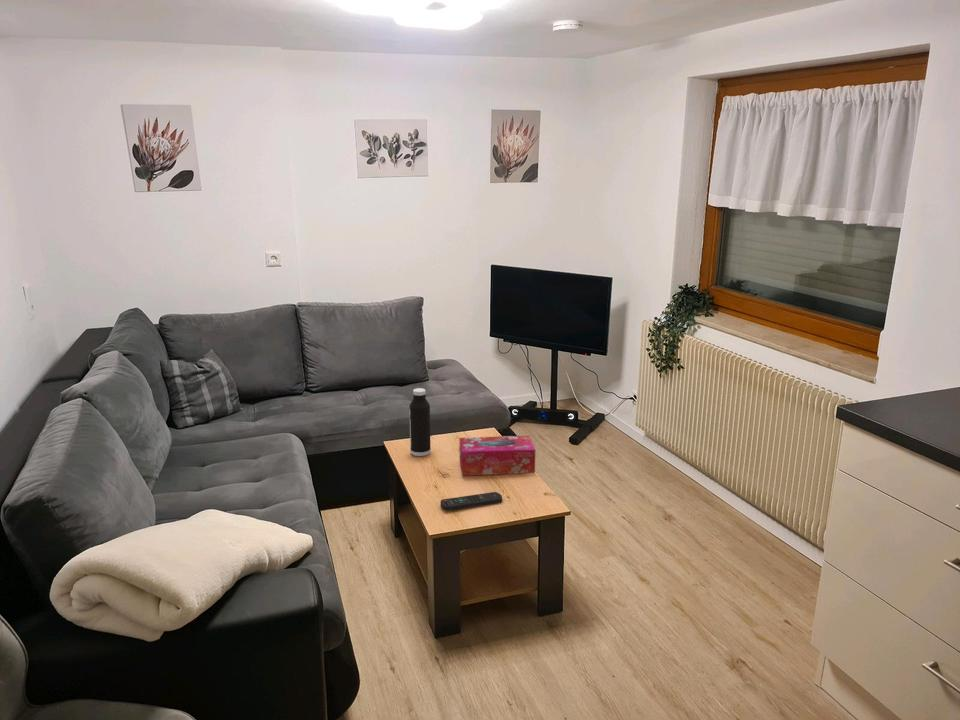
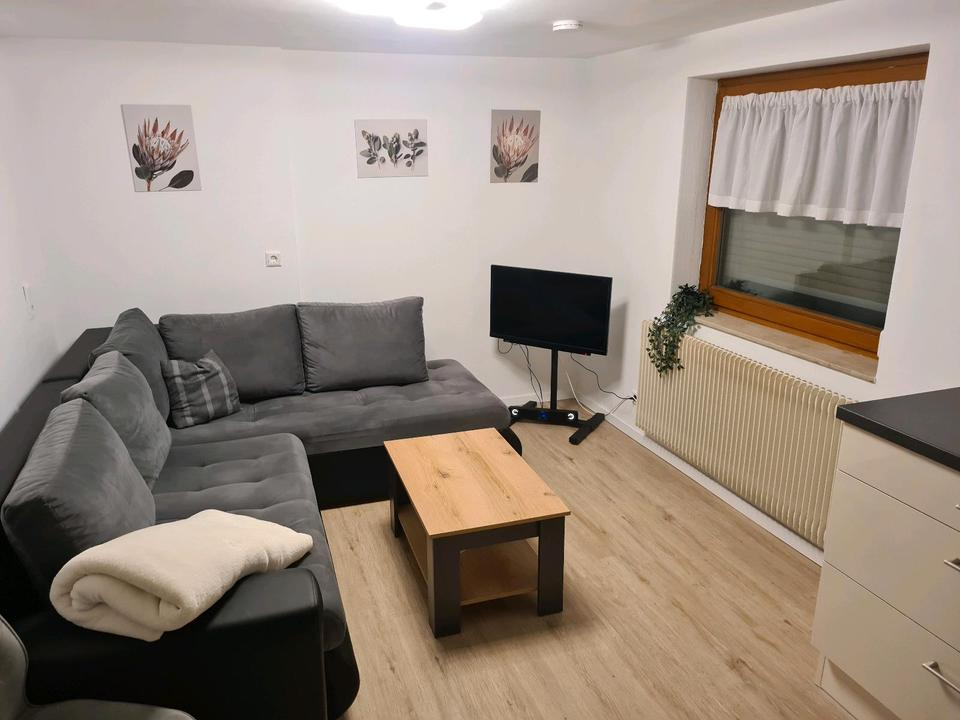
- remote control (471, 500)
- tissue box (496, 455)
- water bottle (419, 421)
